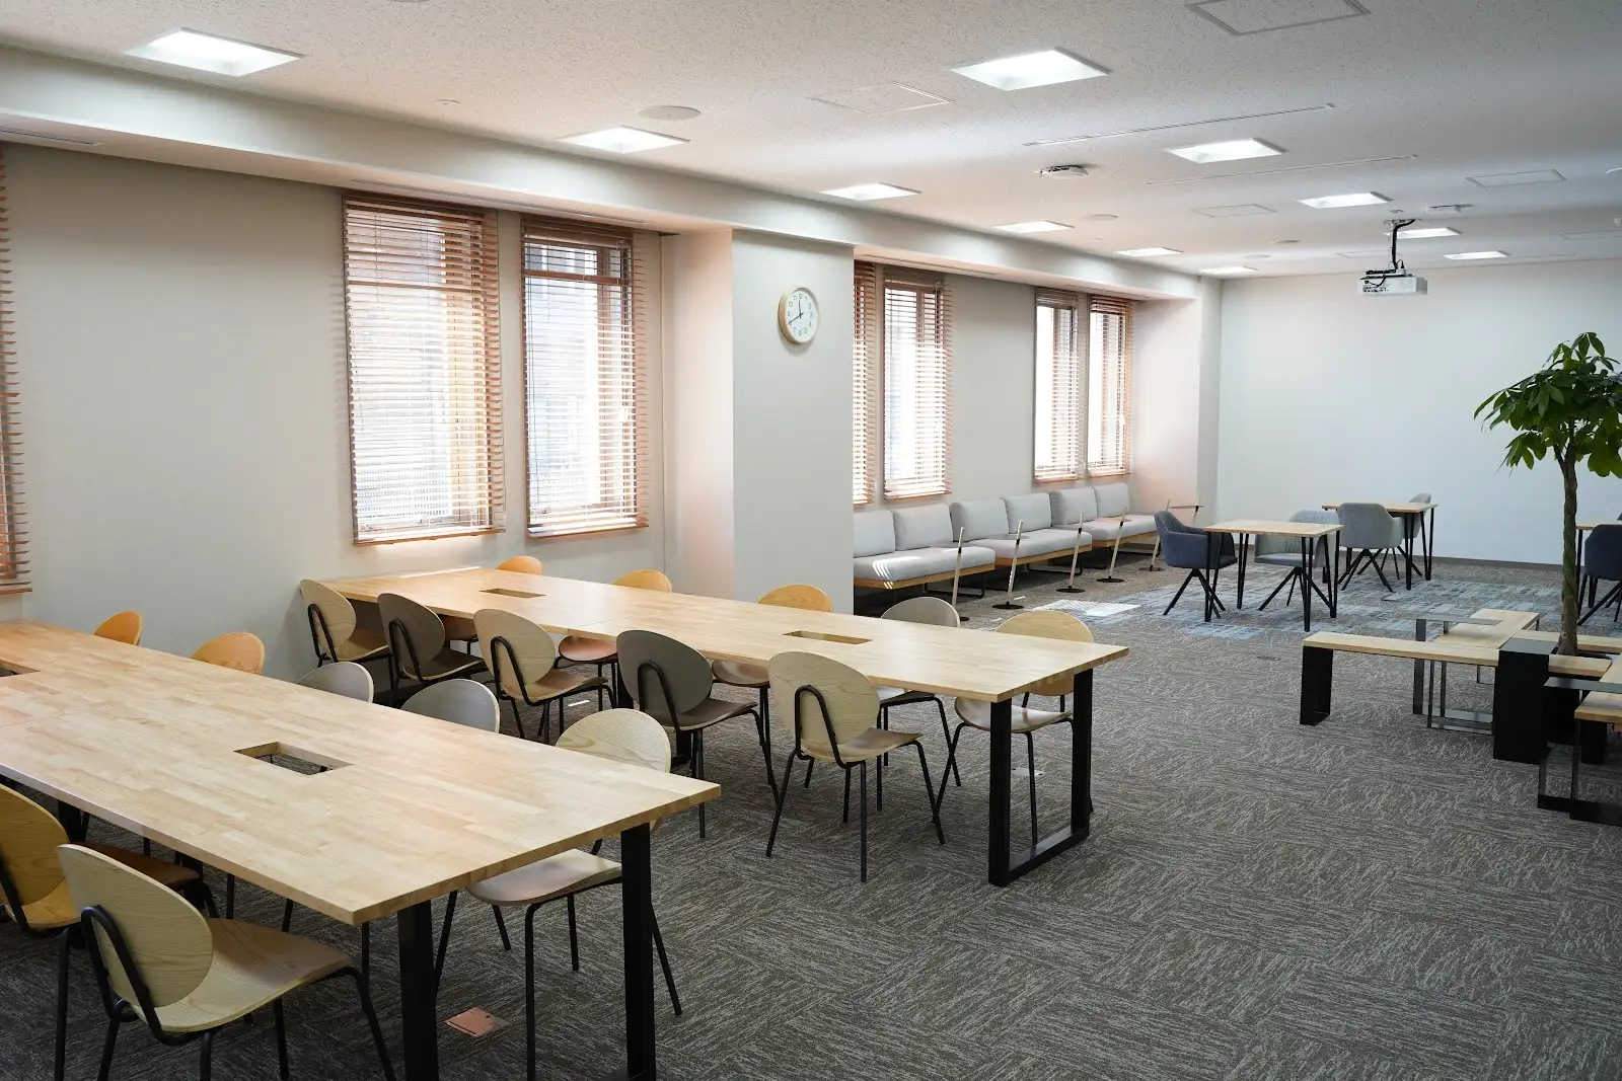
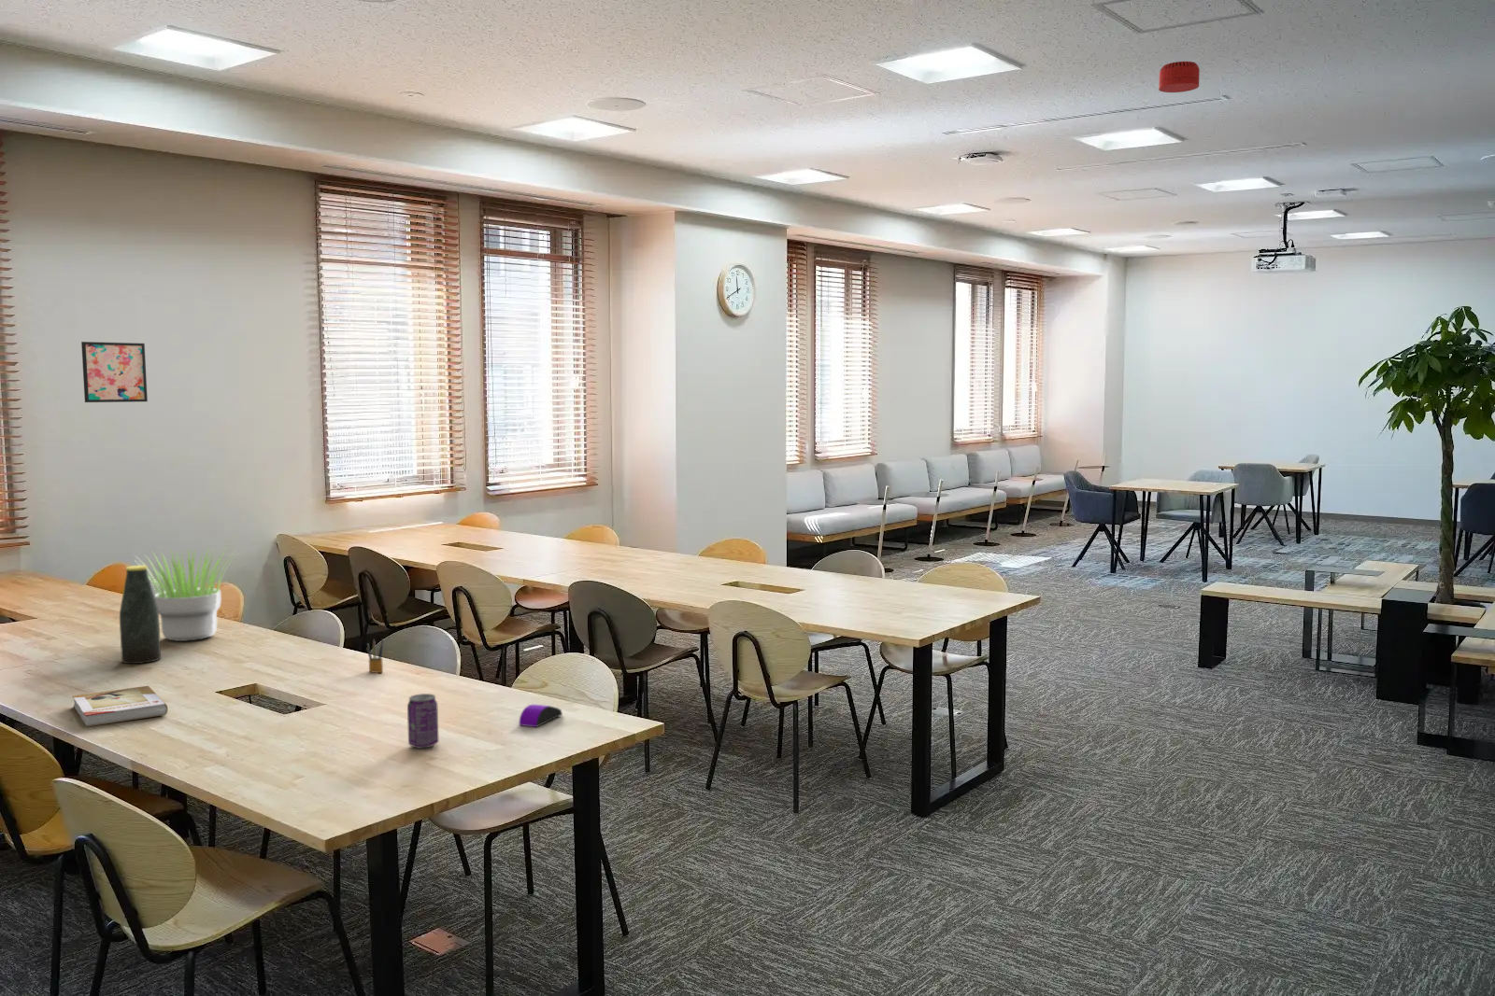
+ beverage can (423, 720)
+ book (120, 705)
+ potted plant (189, 595)
+ pencil box (376, 655)
+ computer mouse (541, 711)
+ smoke detector (1178, 76)
+ bottle (138, 614)
+ wall art (115, 371)
